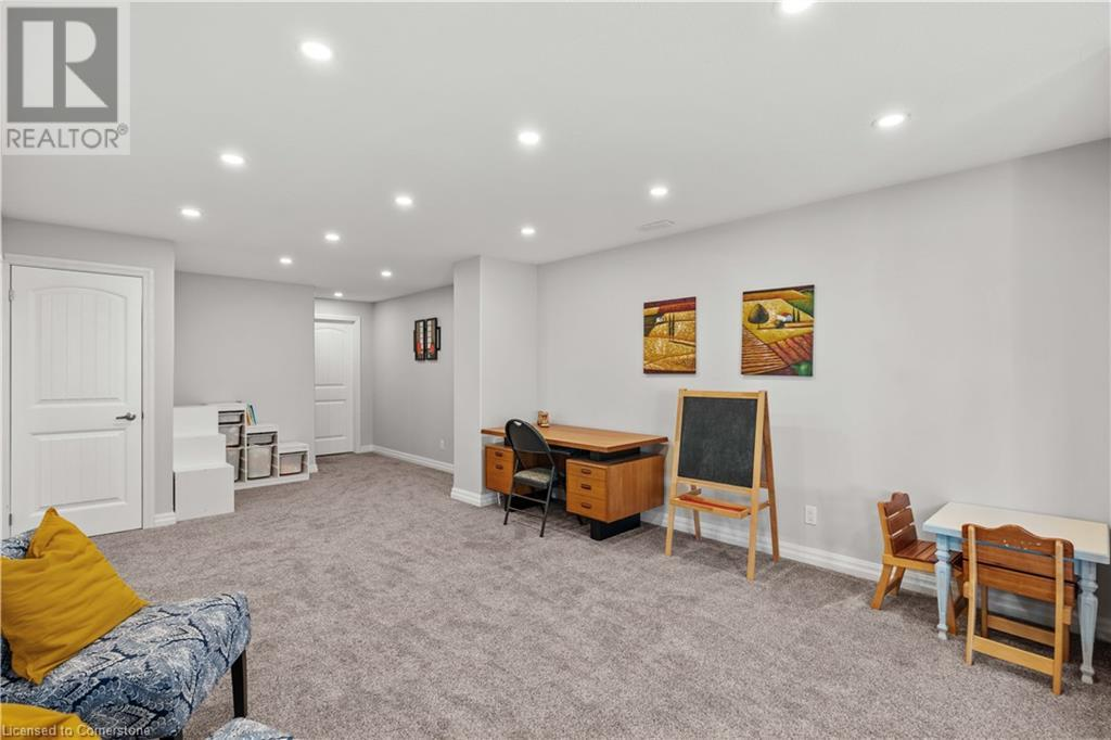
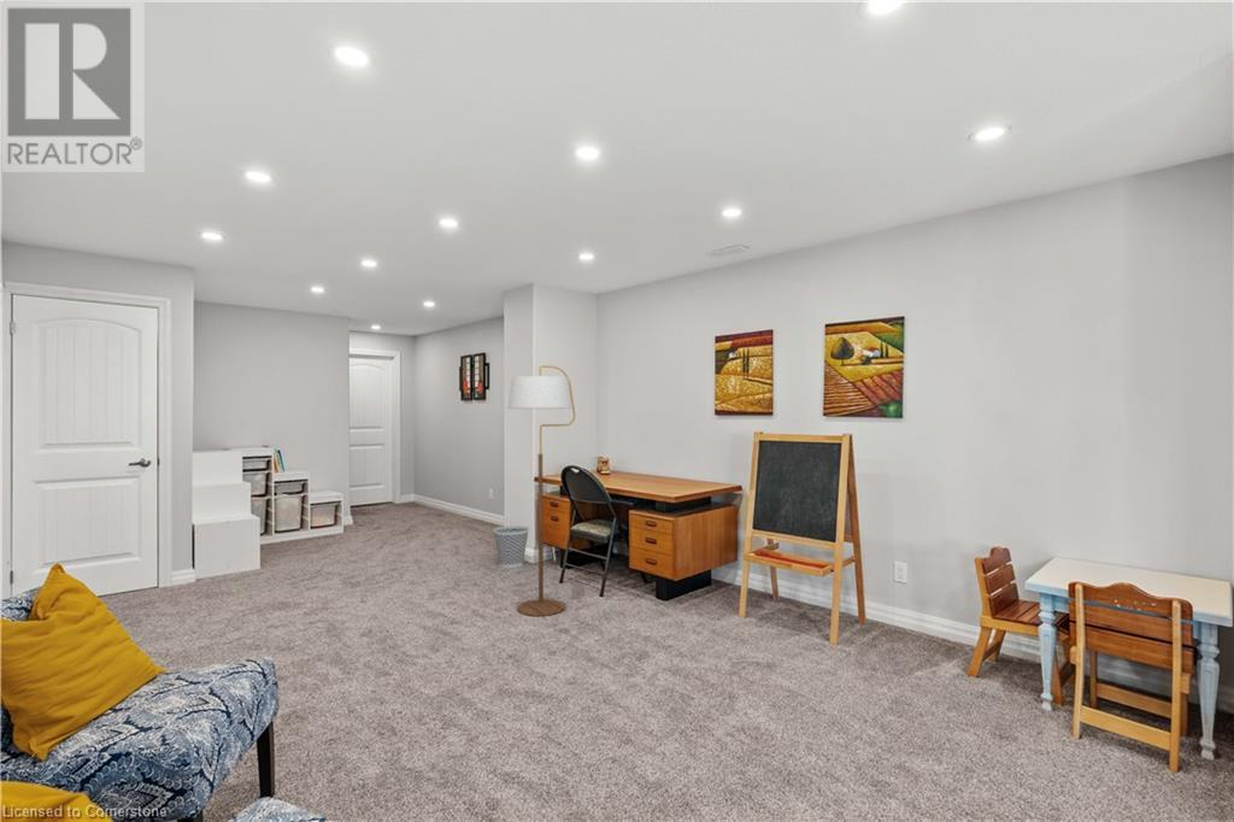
+ floor lamp (541, 486)
+ wastebasket (511, 546)
